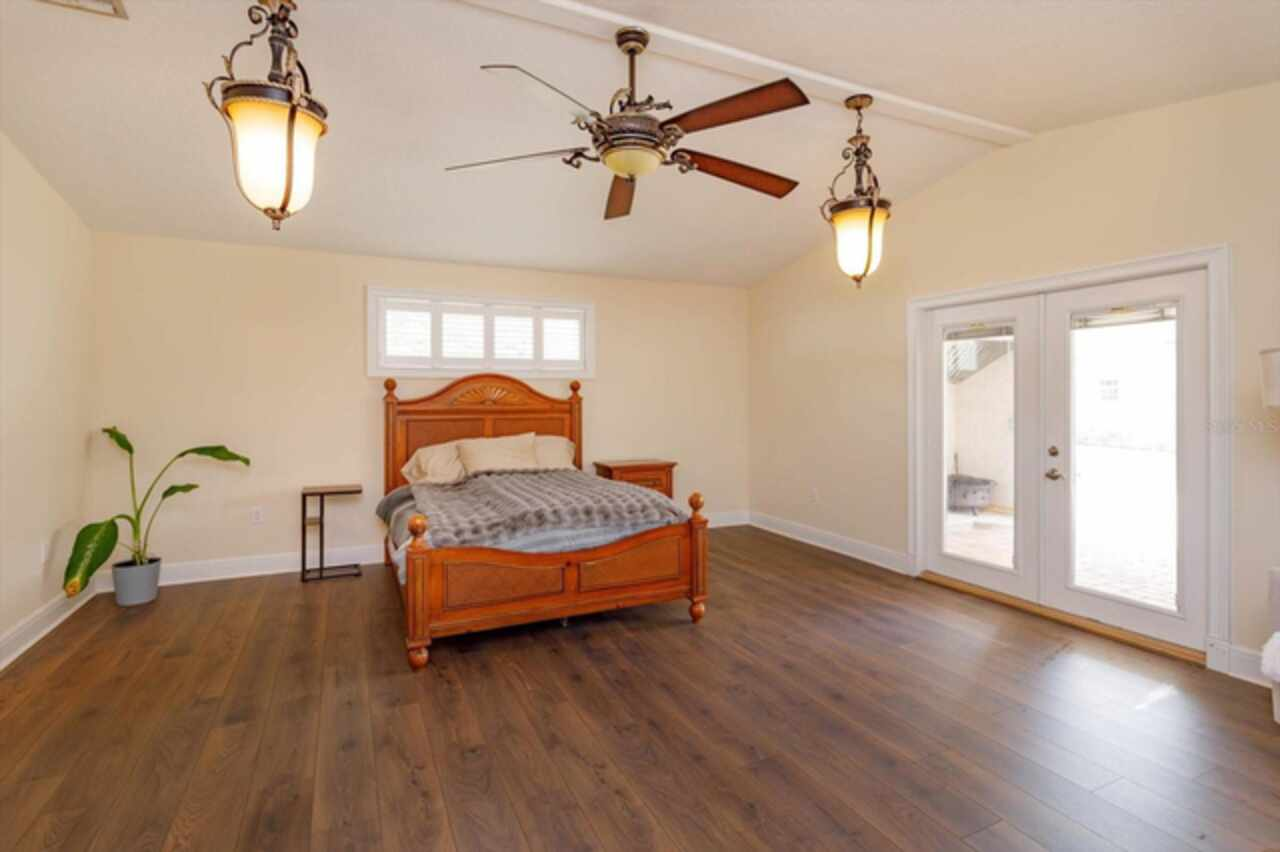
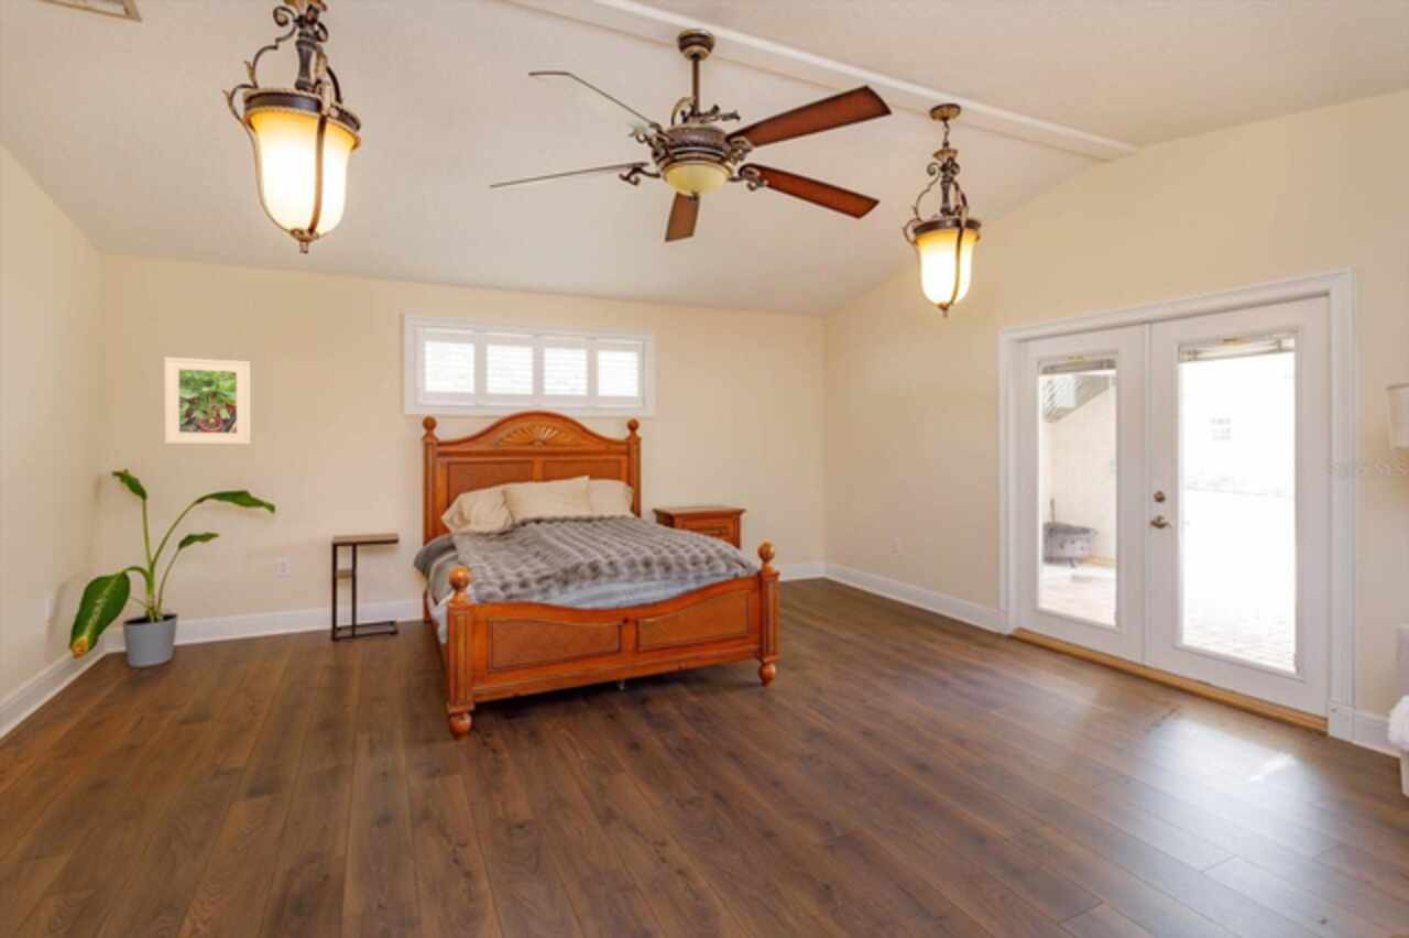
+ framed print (208, 401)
